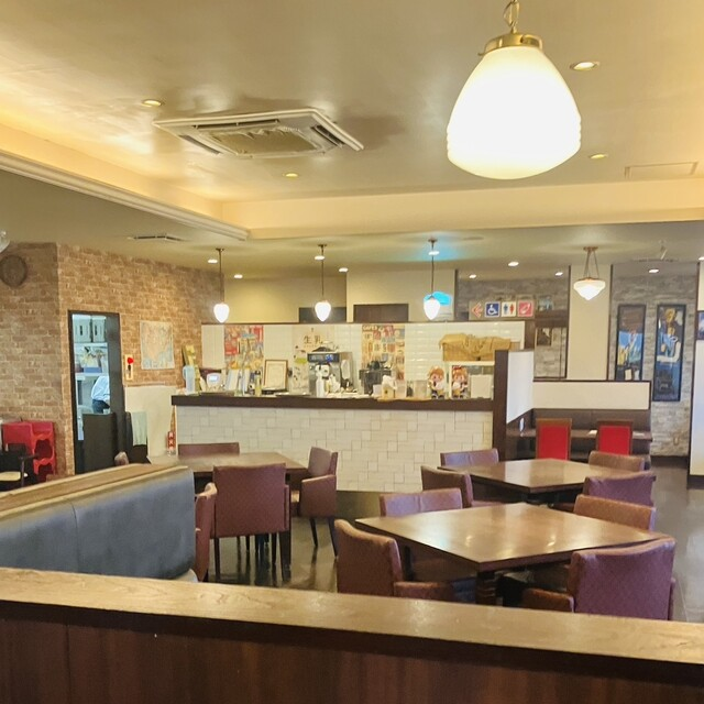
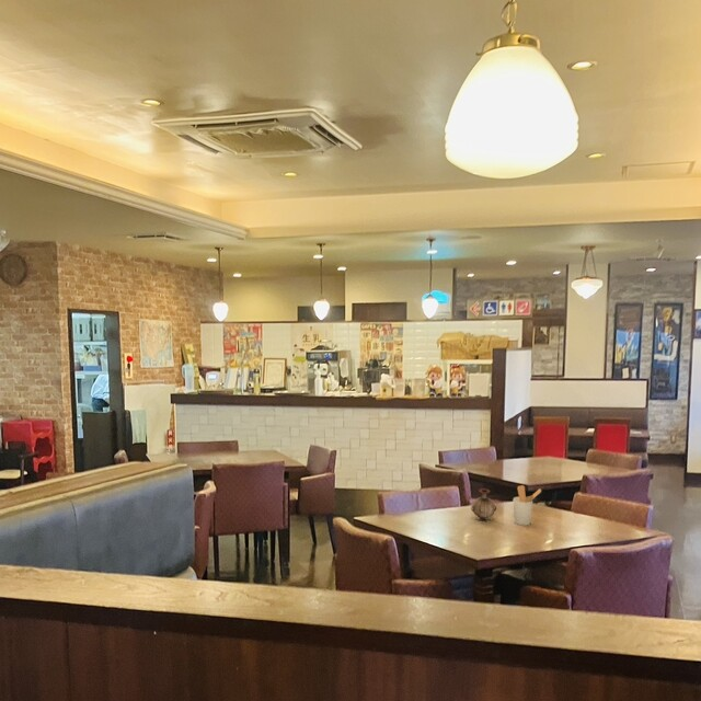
+ utensil holder (527, 505)
+ vase (483, 504)
